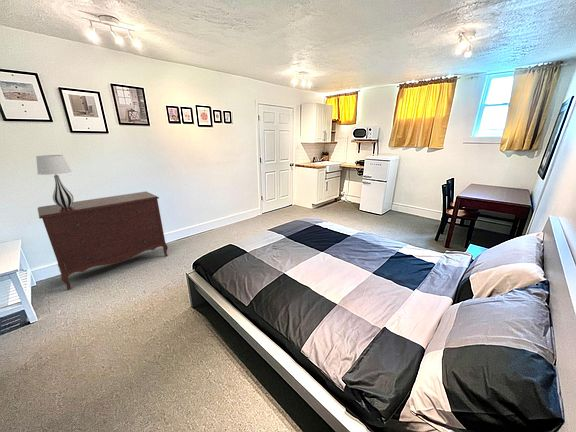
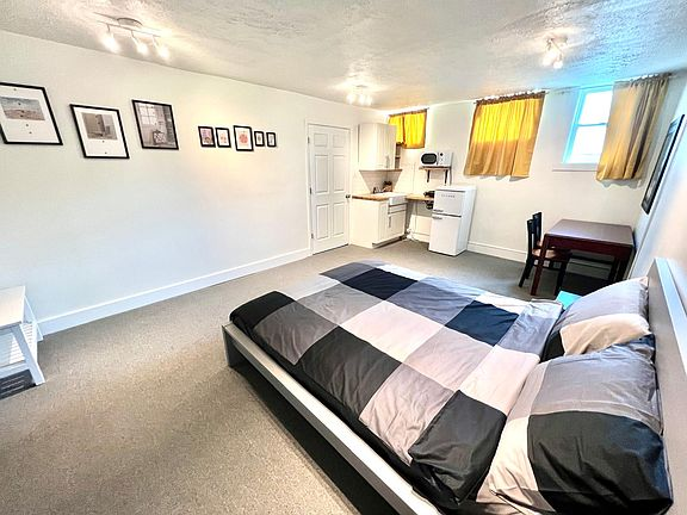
- table lamp (58, 182)
- dresser (111, 234)
